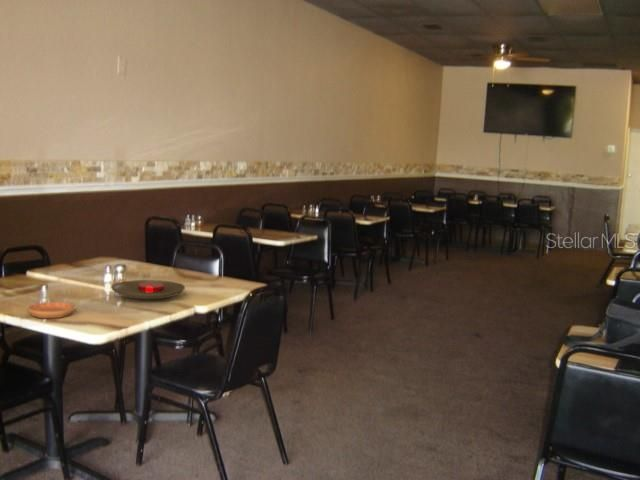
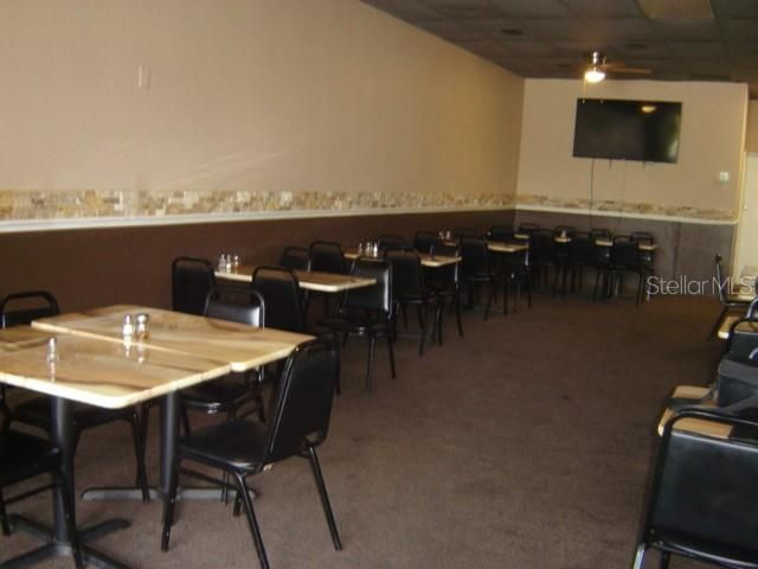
- saucer (51, 310)
- plate (148, 290)
